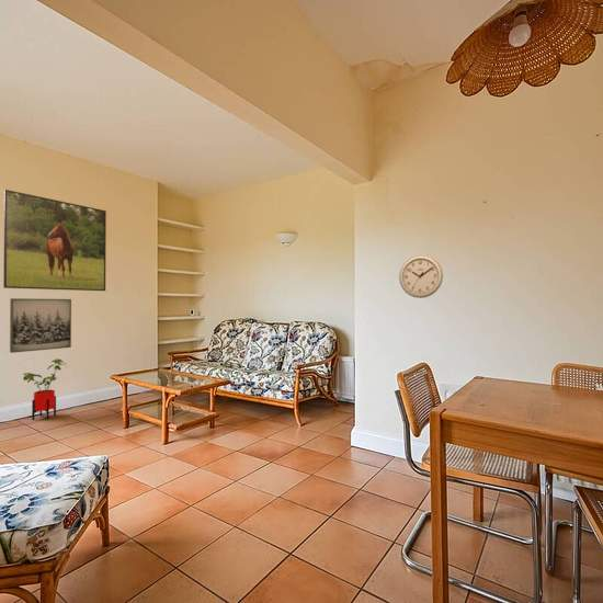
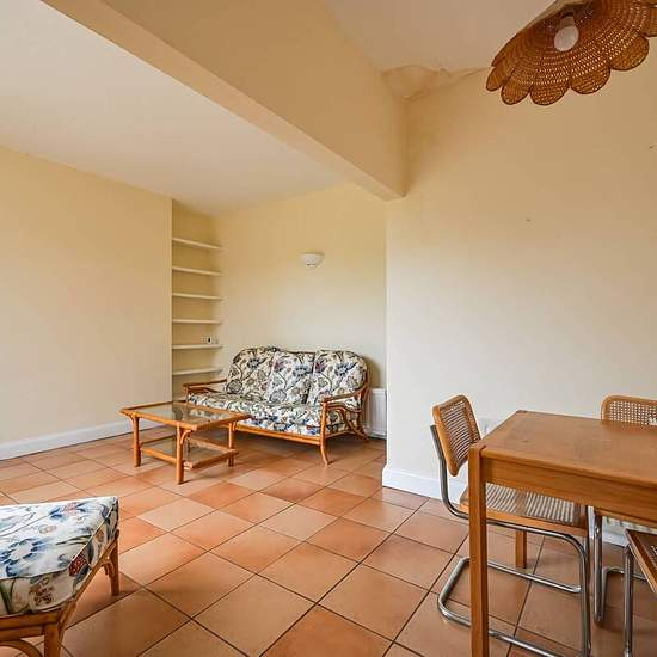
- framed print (59, 244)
- wall art (42, 323)
- house plant (47, 388)
- wall clock (420, 276)
